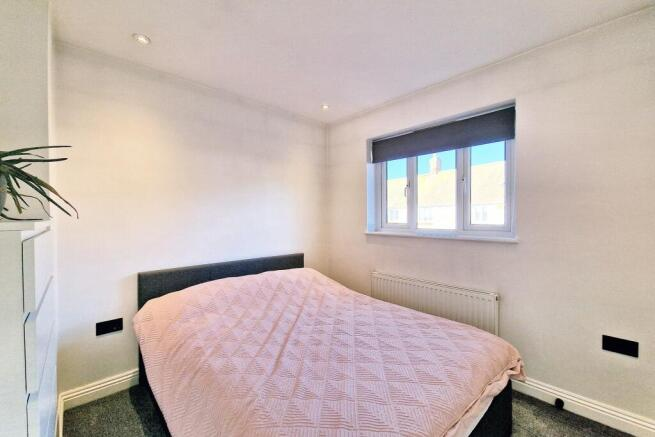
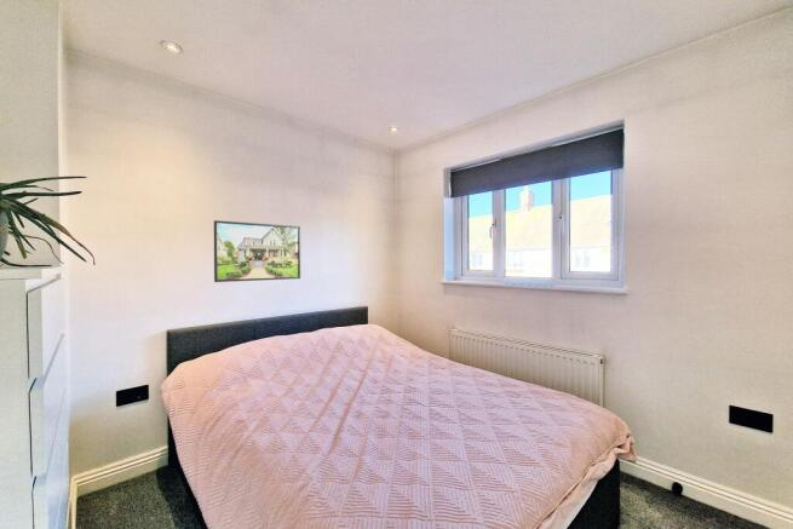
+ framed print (260, 252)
